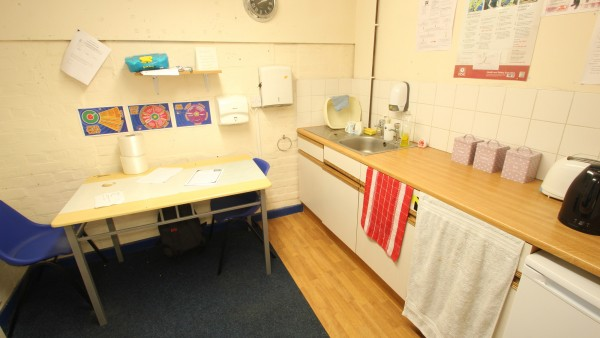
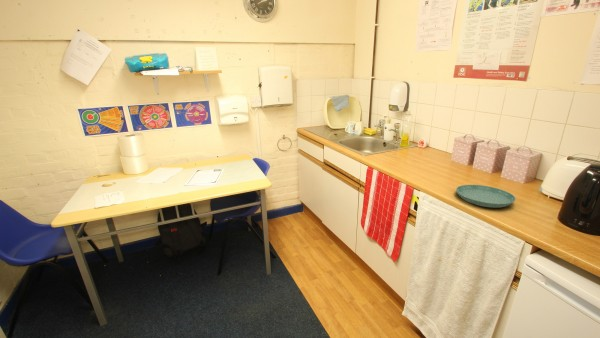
+ saucer (484, 196)
